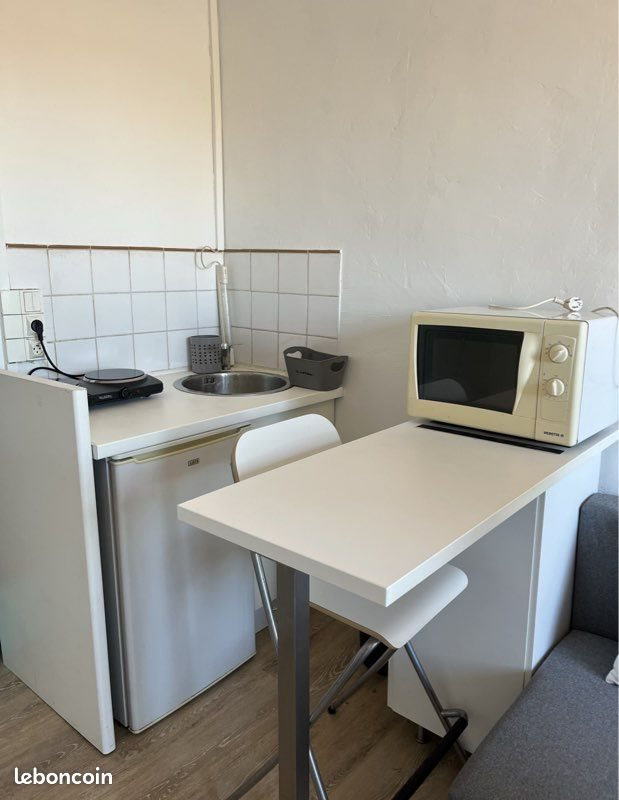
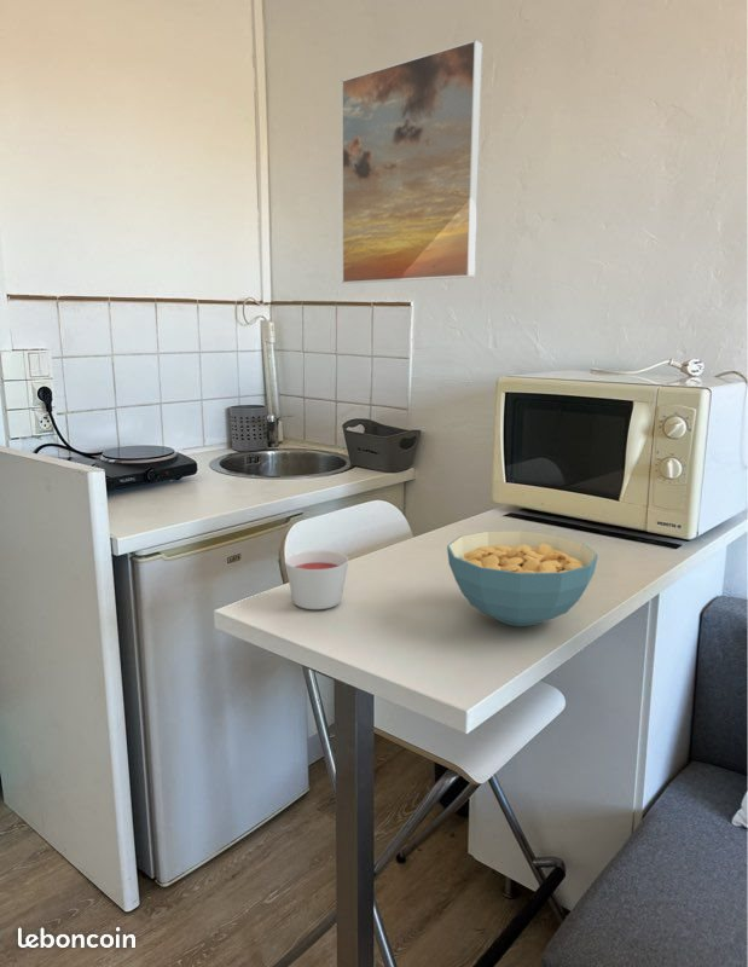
+ candle (317, 580)
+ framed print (405, 174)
+ cereal bowl (518, 584)
